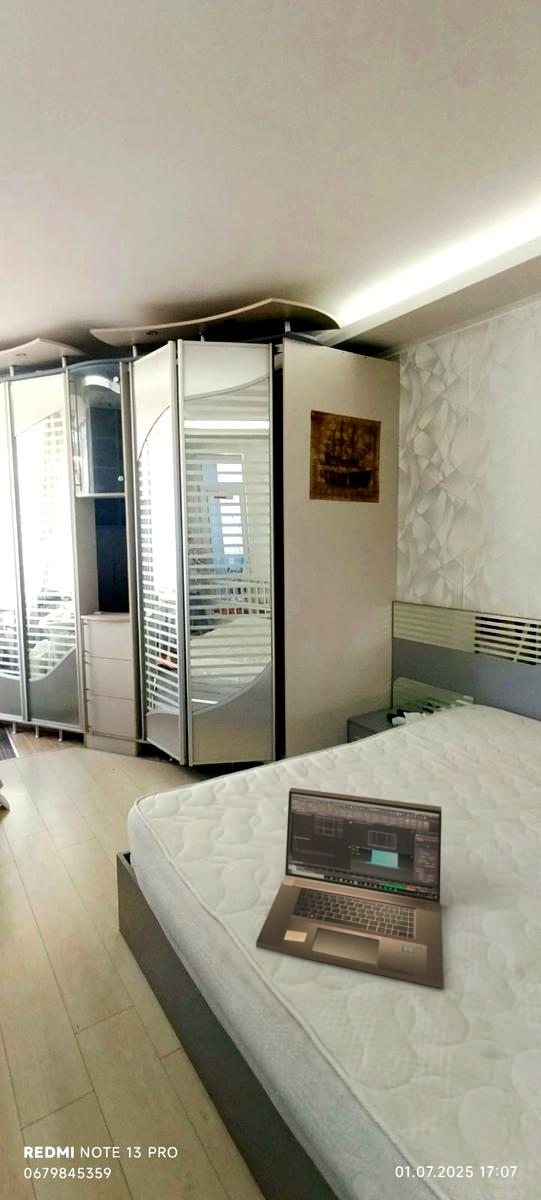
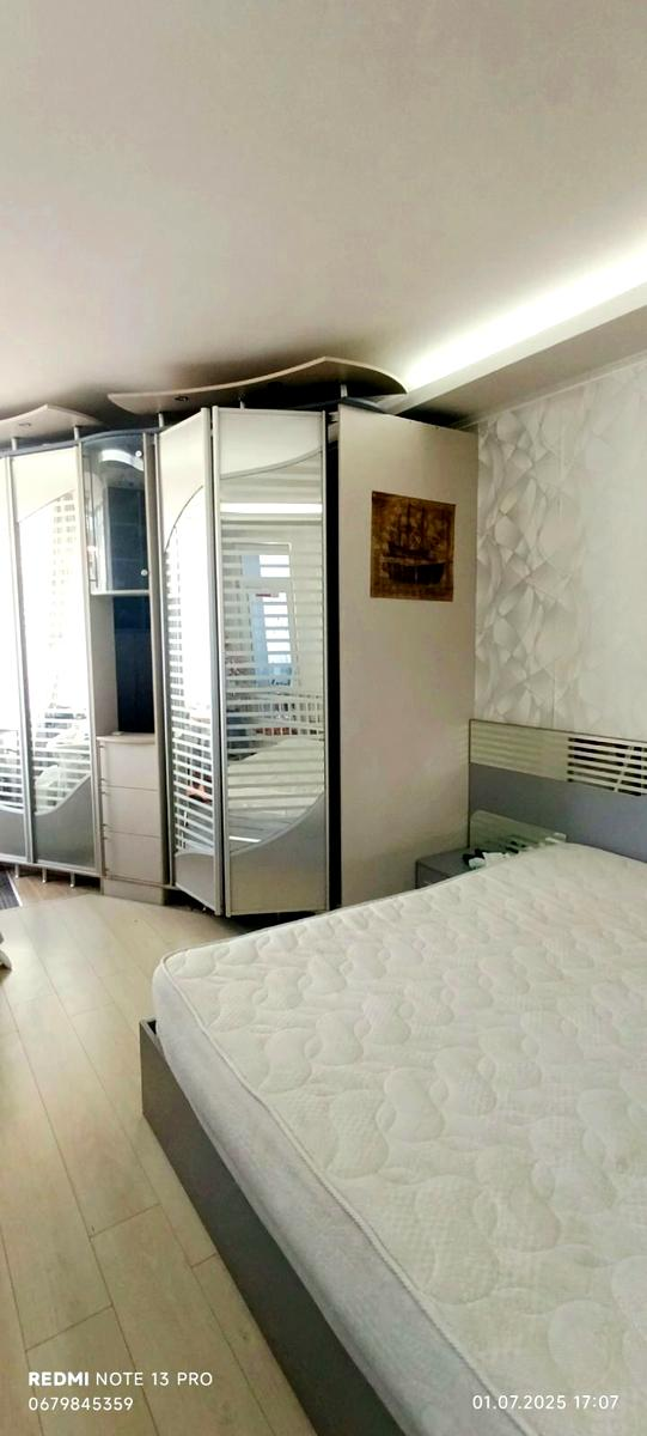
- laptop (354, 872)
